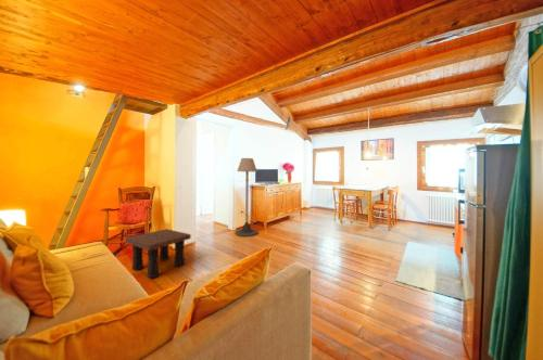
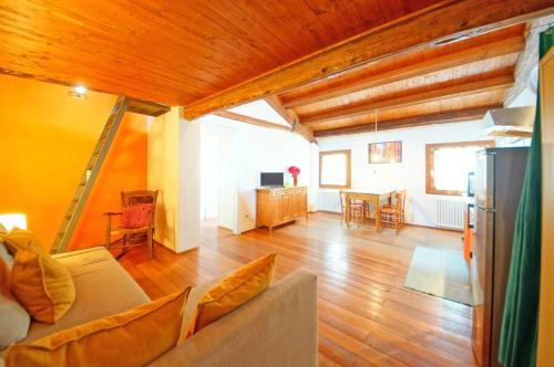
- side table (160, 252)
- floor lamp (247, 195)
